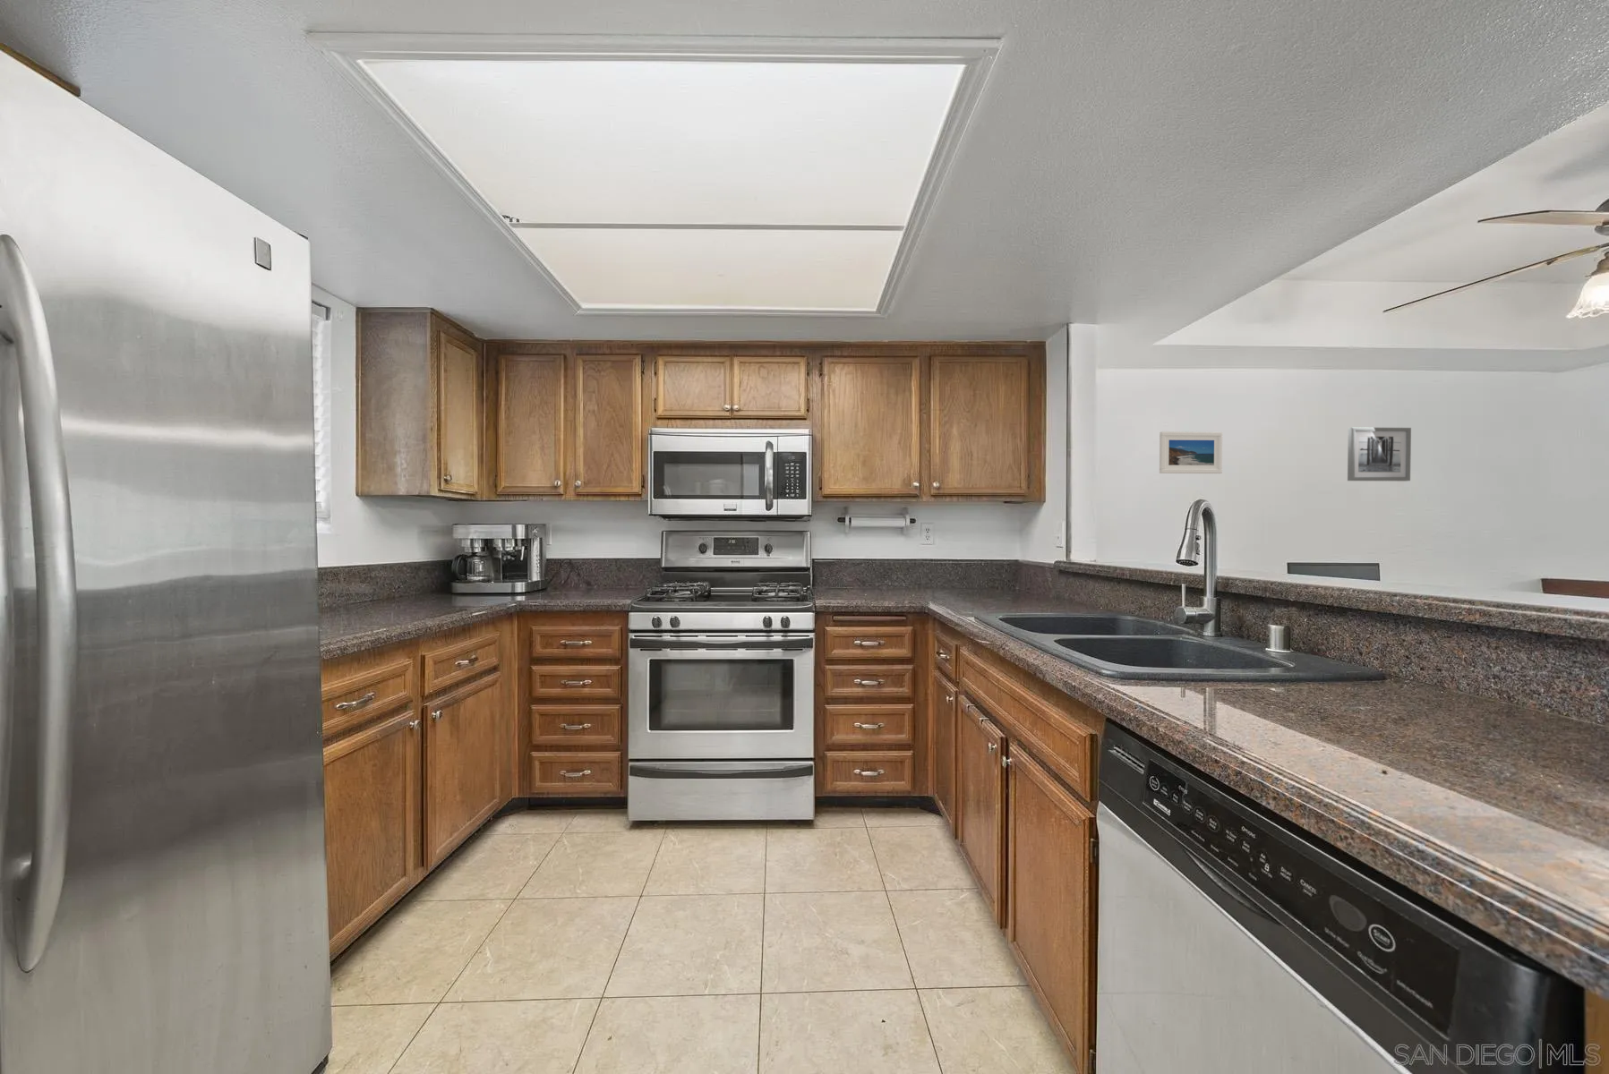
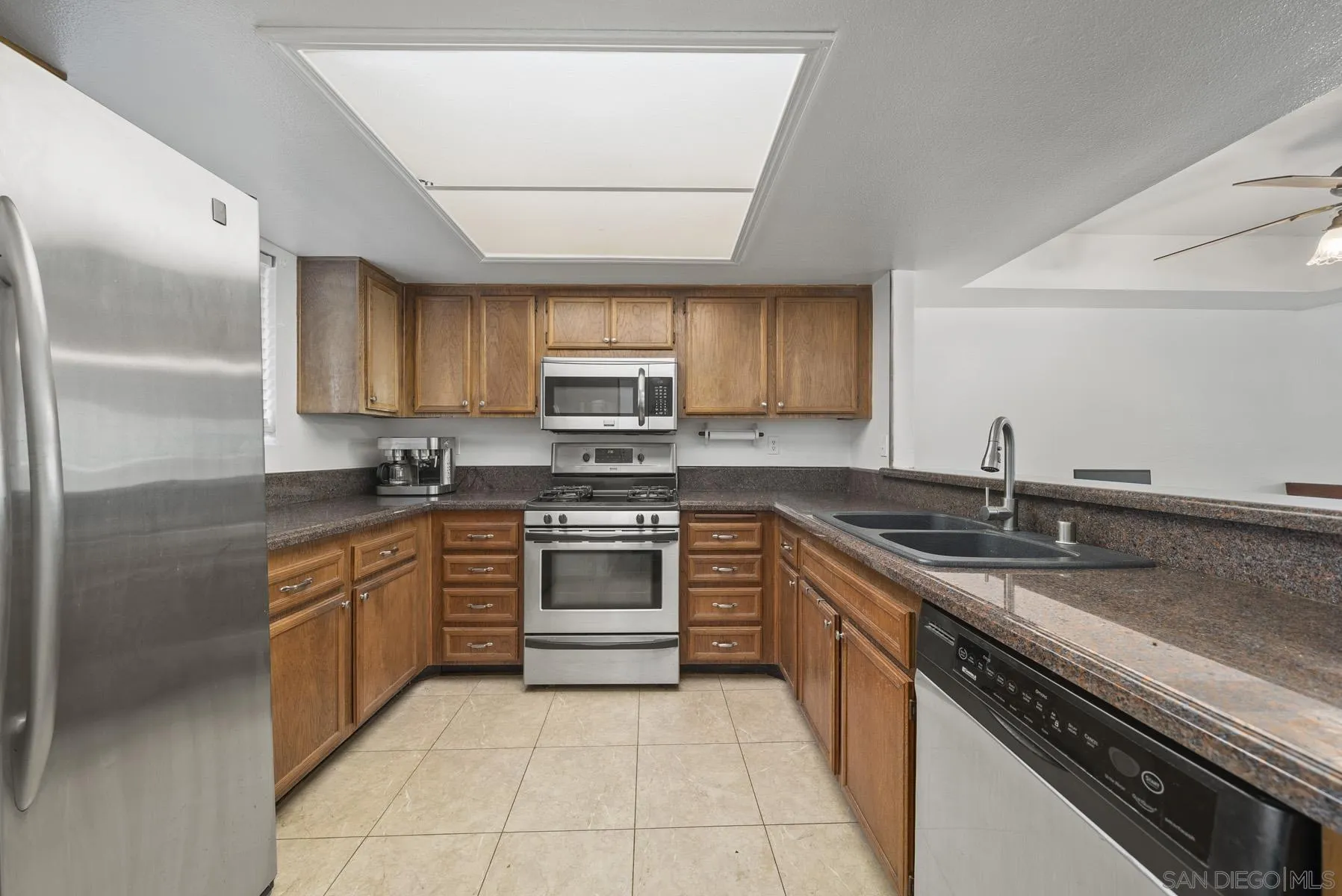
- wall art (1379, 454)
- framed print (1191, 452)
